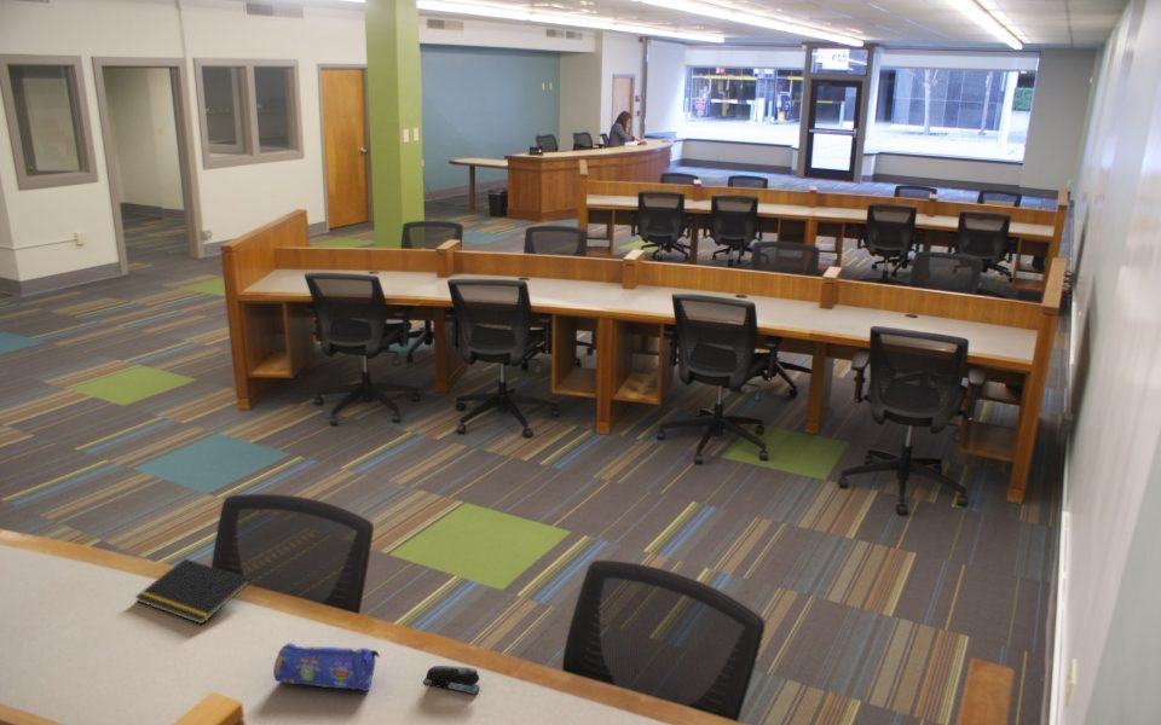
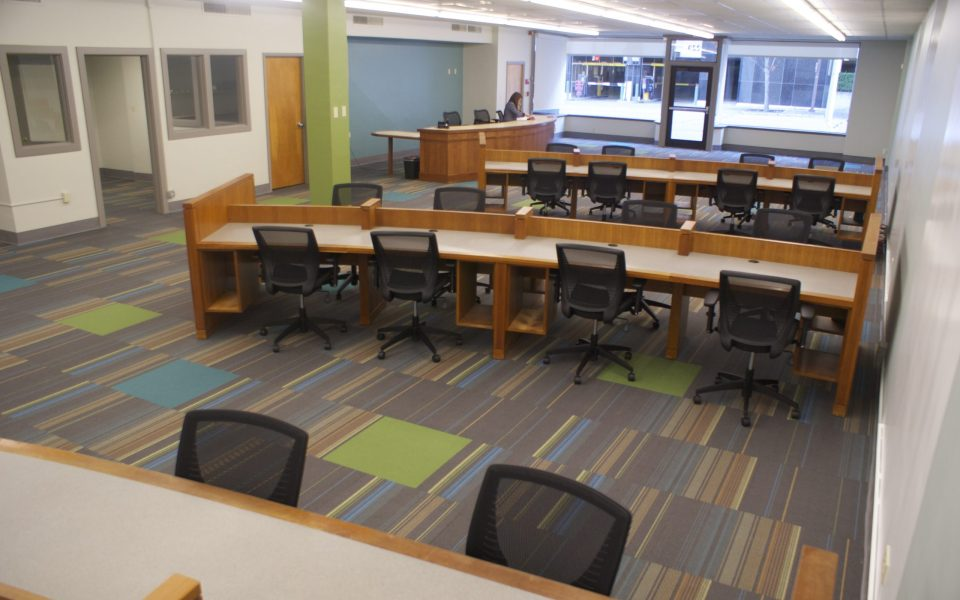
- pencil case (325, 665)
- notepad (192, 590)
- stapler (451, 675)
